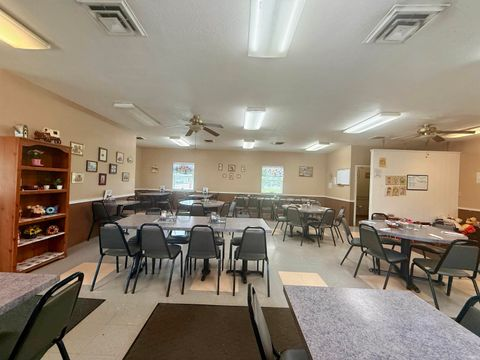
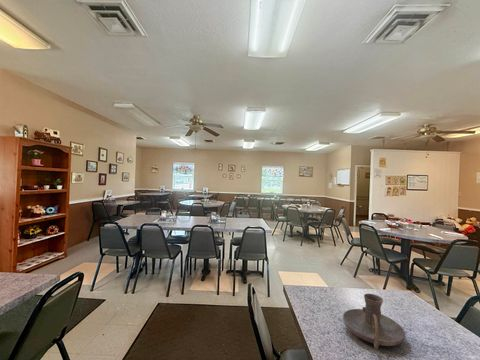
+ candle holder (373, 318)
